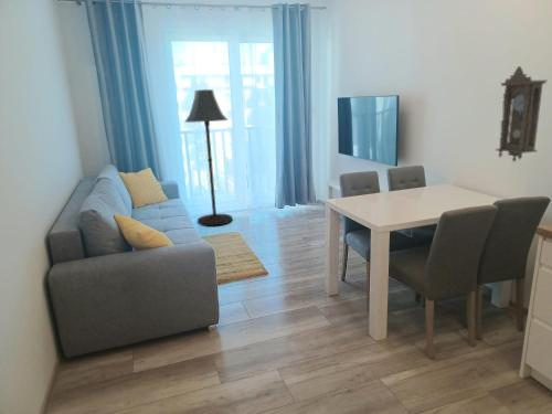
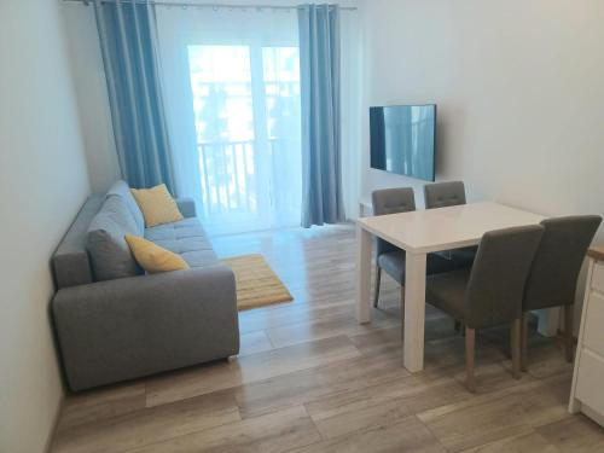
- pendulum clock (519, 115)
- floor lamp (210, 158)
